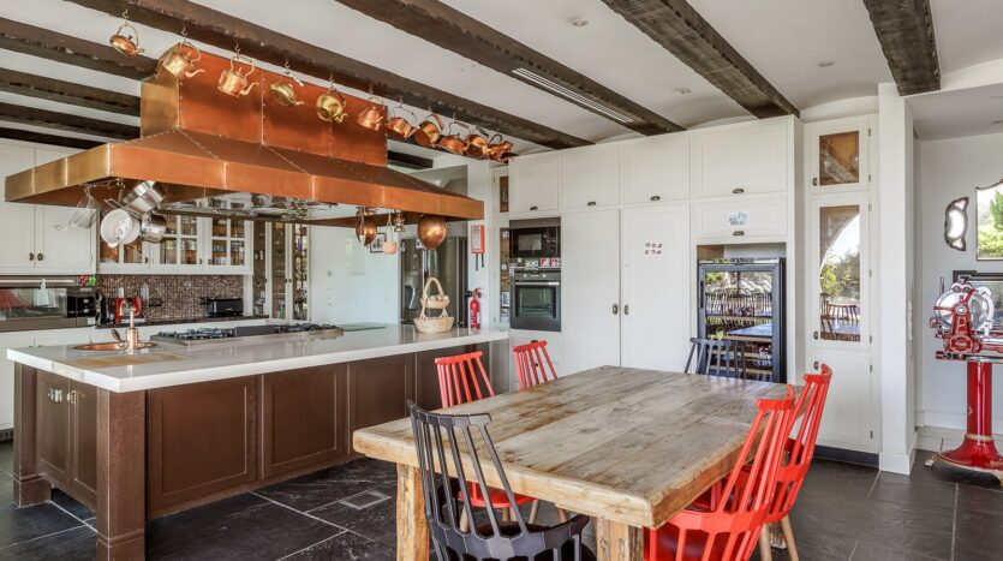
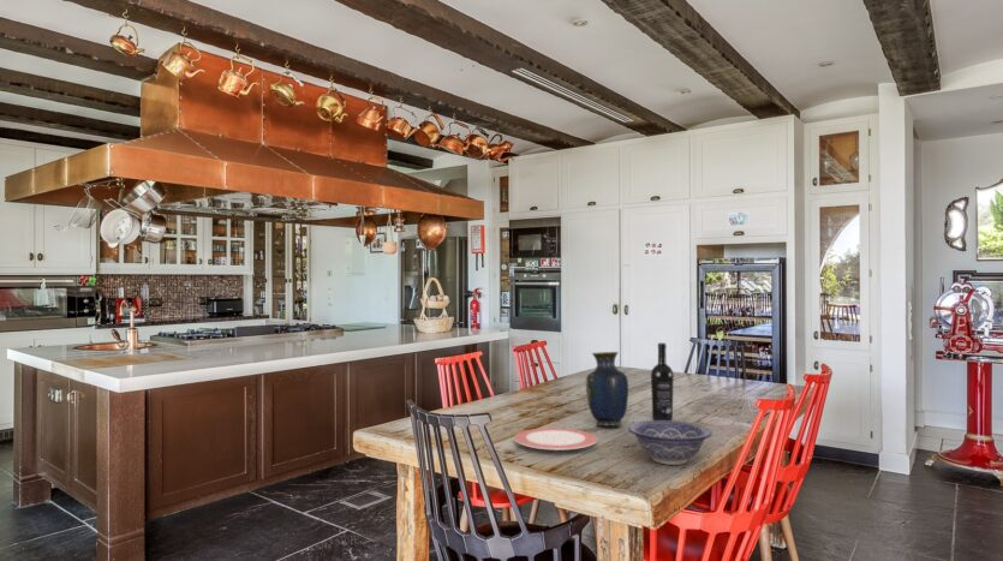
+ decorative bowl (669, 444)
+ vase (607, 388)
+ wine bottle (662, 381)
+ plate (555, 440)
